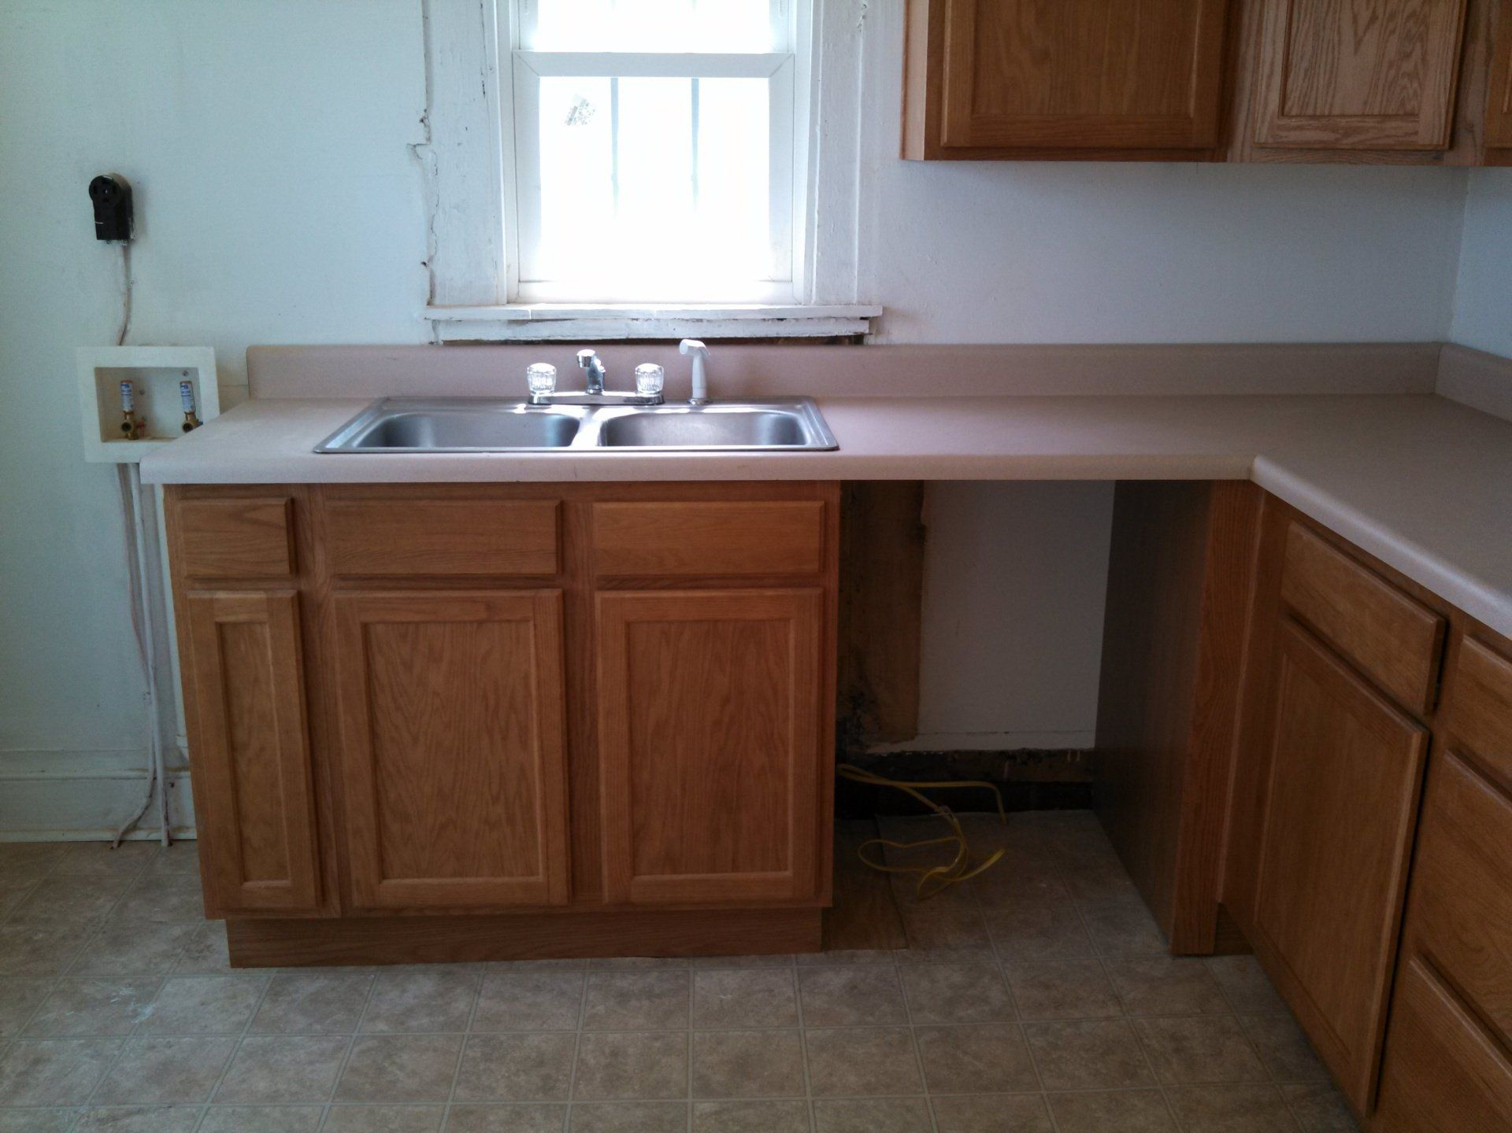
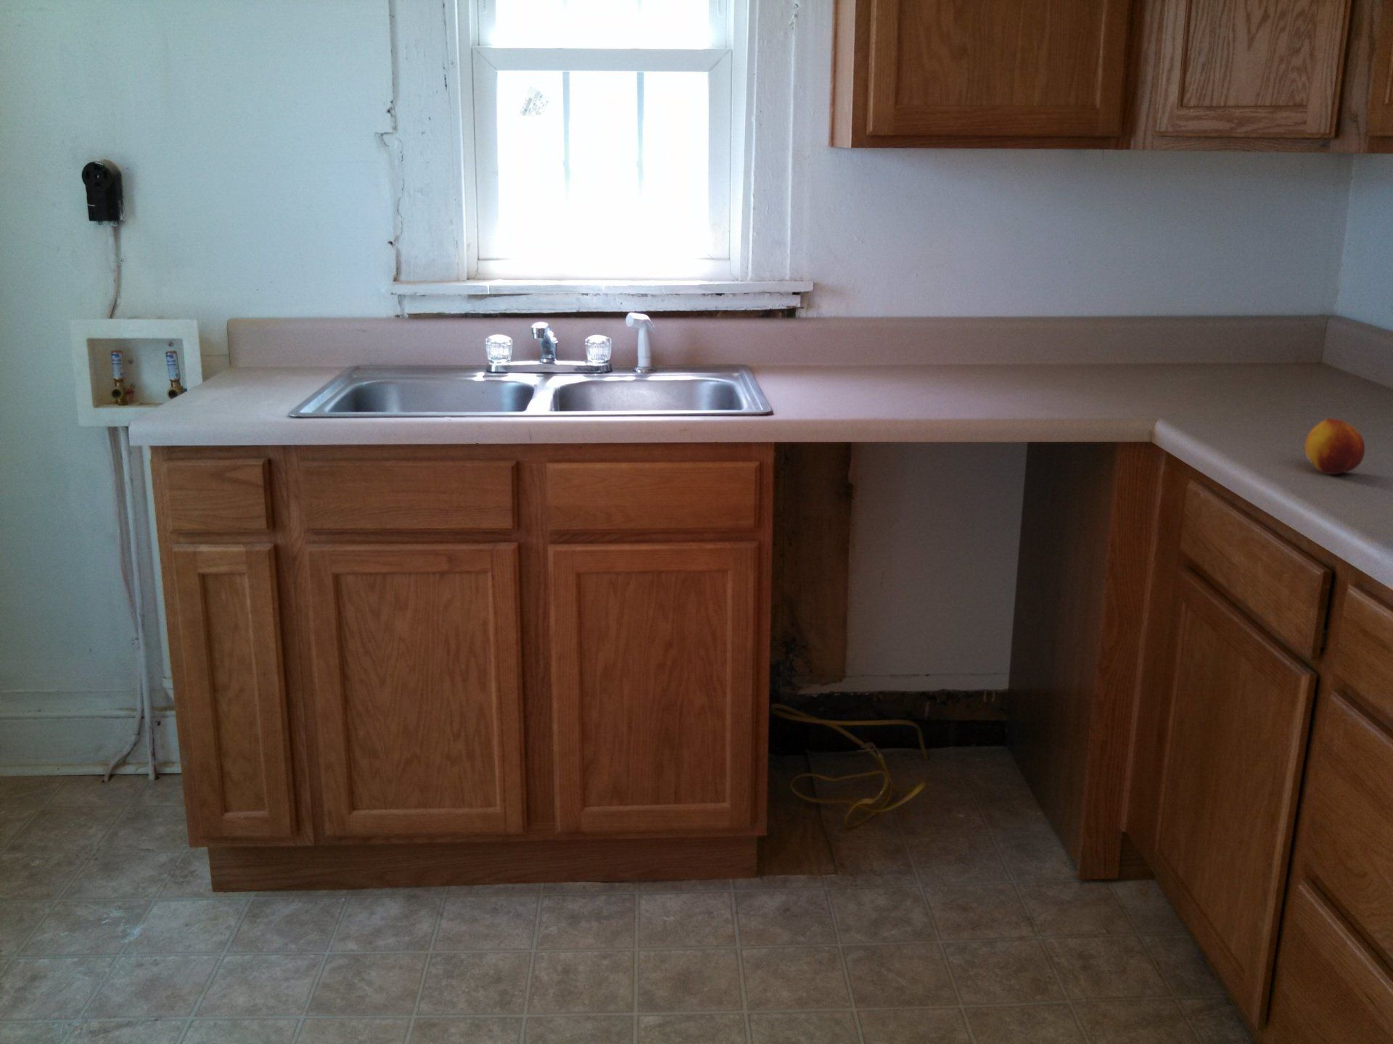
+ fruit (1334, 445)
